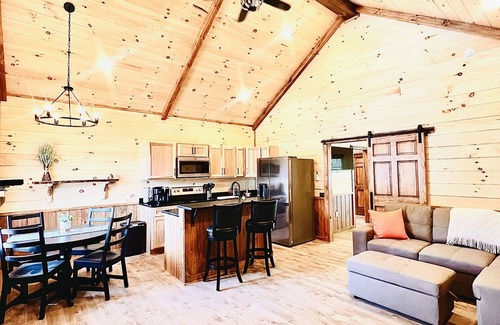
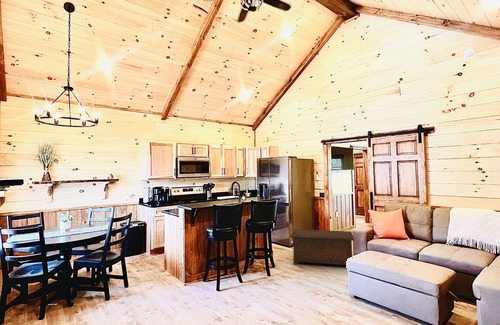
+ cabinet (322, 247)
